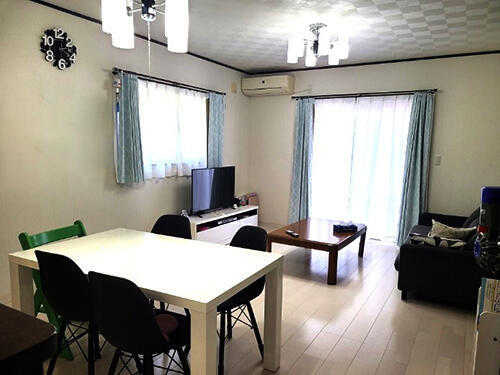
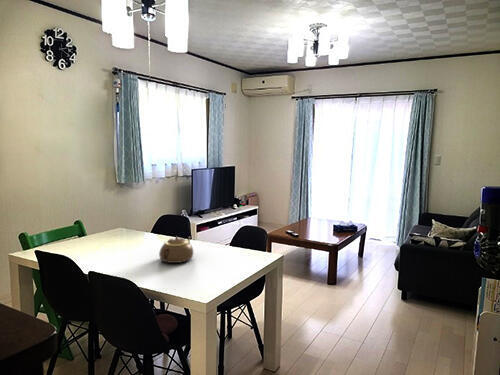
+ teapot (176, 247)
